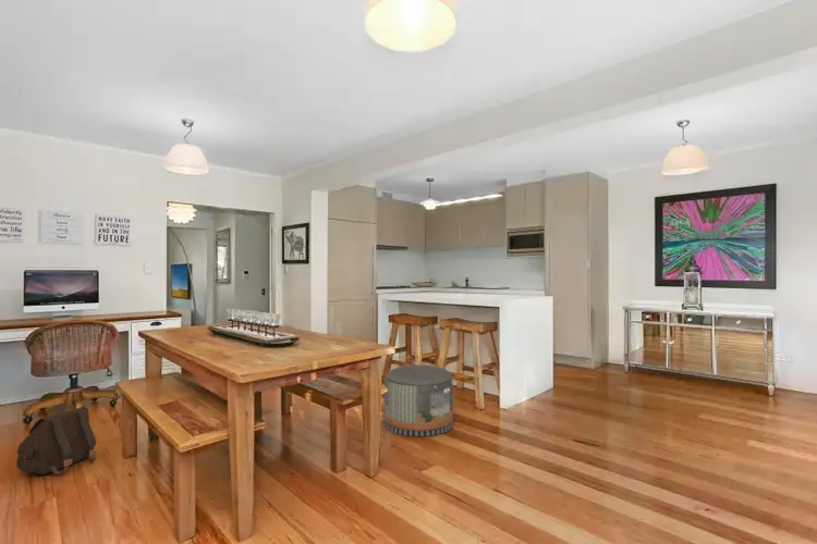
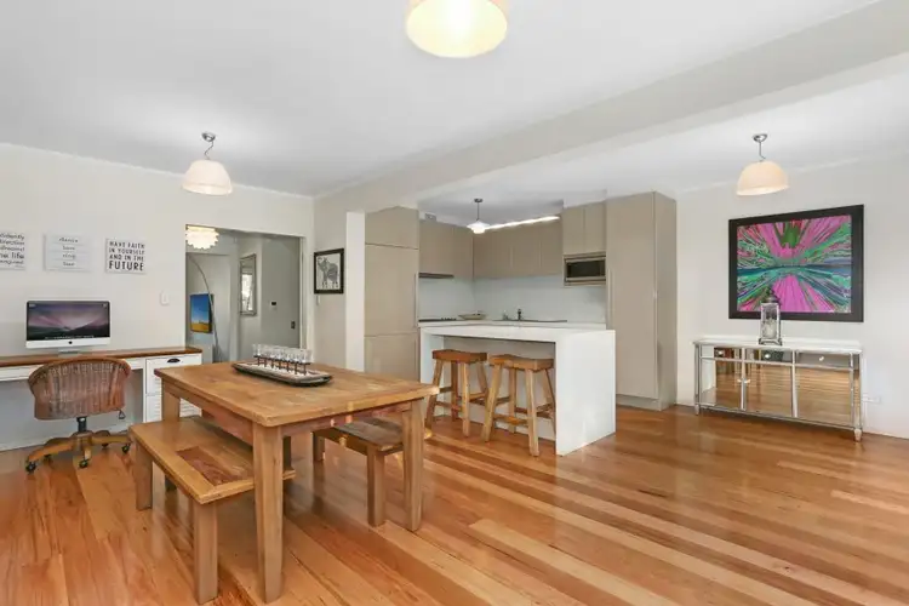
- pouf (418, 395)
- satchel (61, 437)
